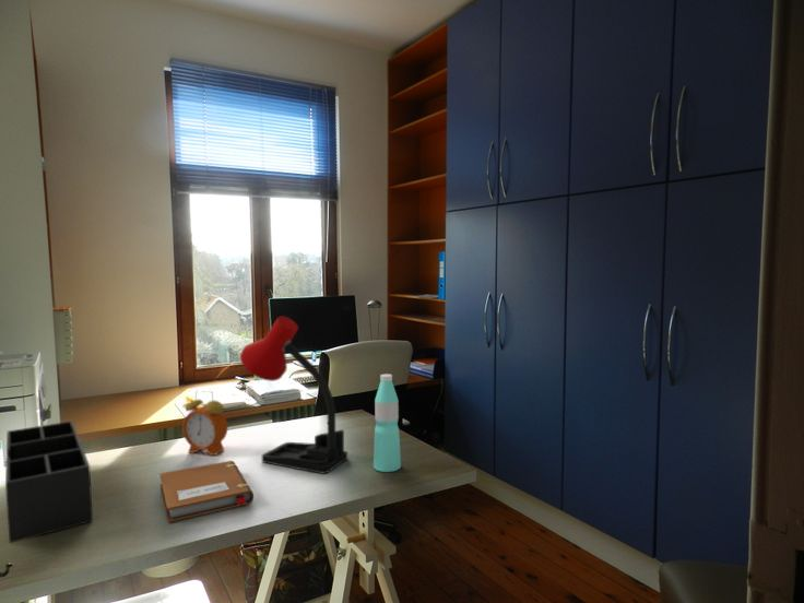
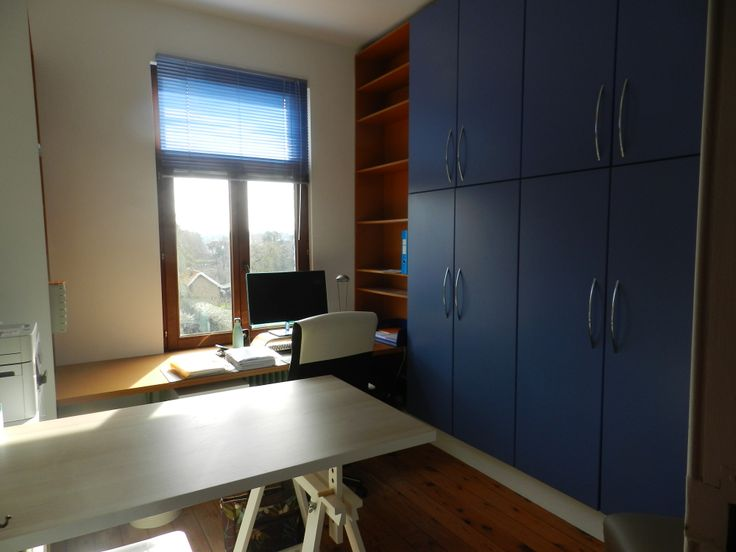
- alarm clock (204, 421)
- water bottle (387, 421)
- desk organizer (46, 472)
- desk lamp (281, 377)
- notebook (205, 488)
